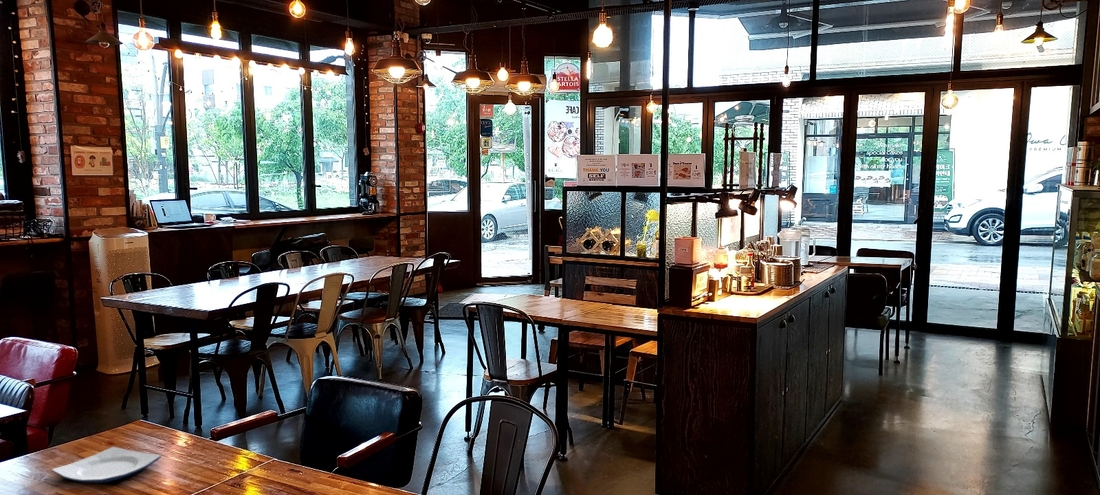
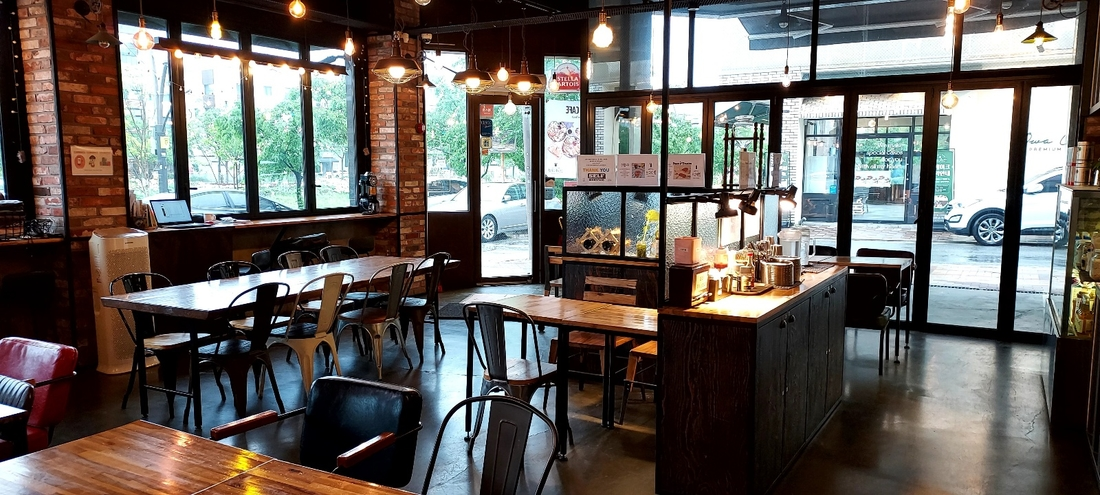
- plate (108, 466)
